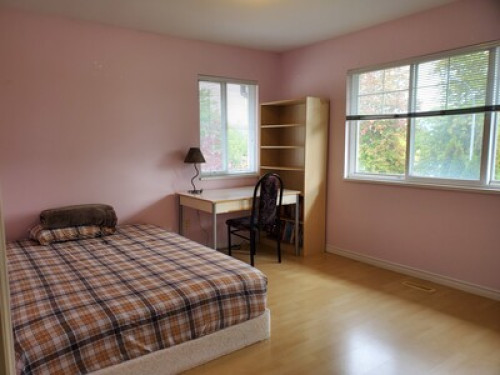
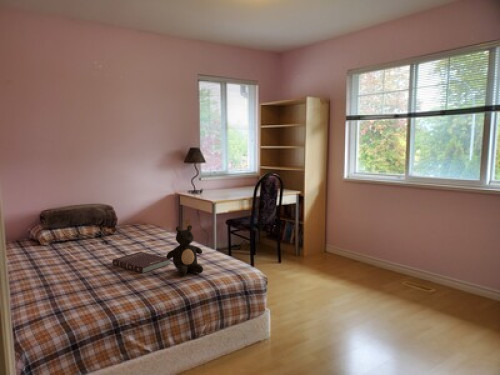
+ teddy bear (186, 249)
+ book (141, 261)
